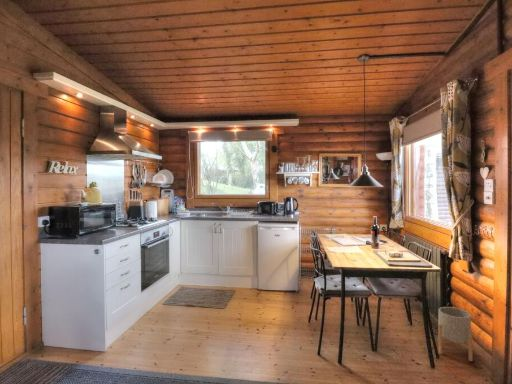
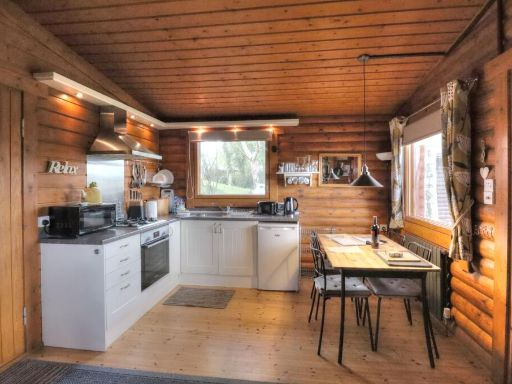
- planter (454, 331)
